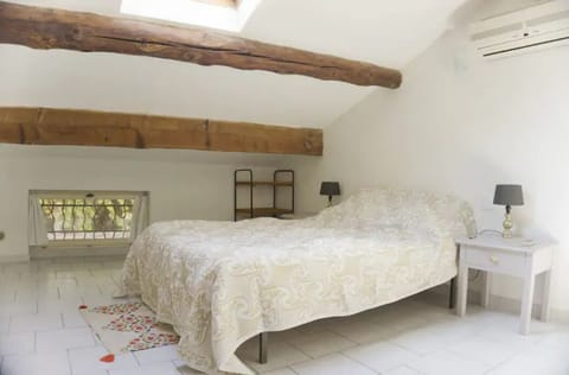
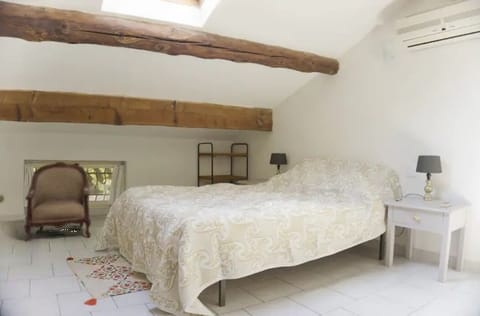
+ armchair (58, 198)
